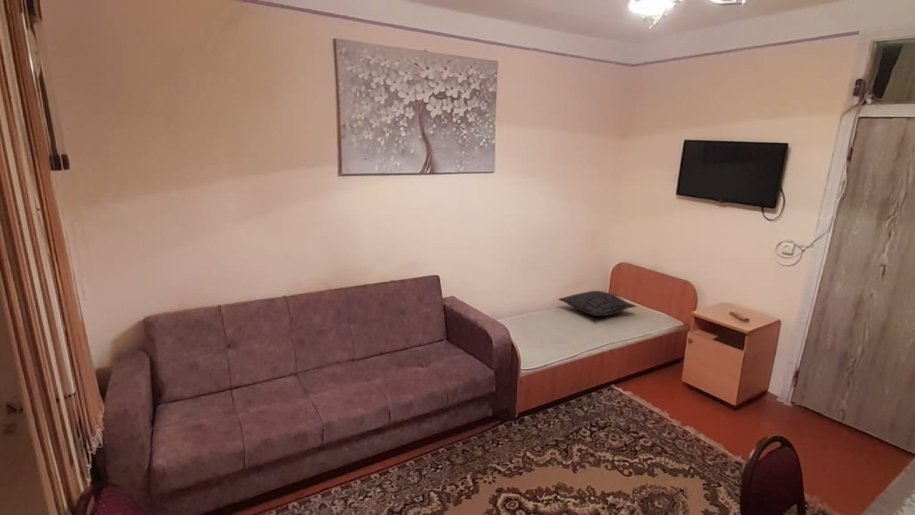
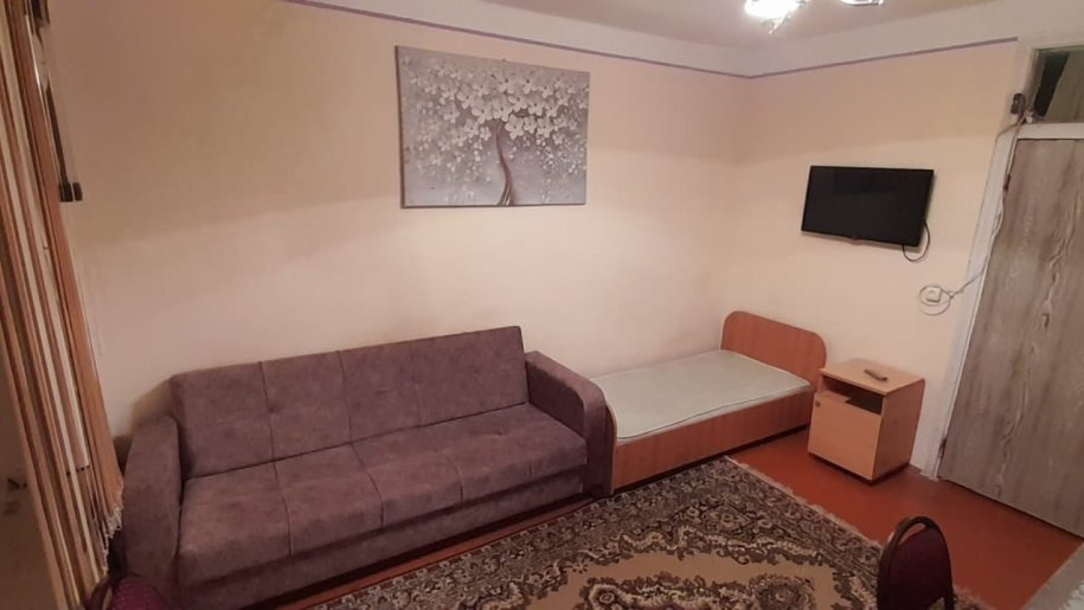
- pillow (596, 302)
